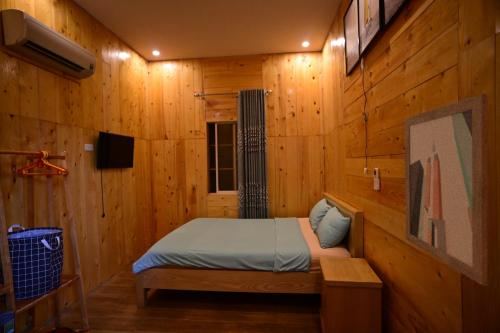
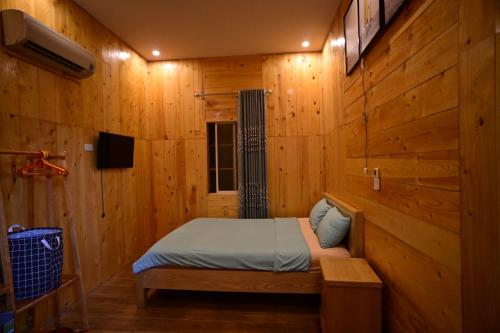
- wall art (436, 183)
